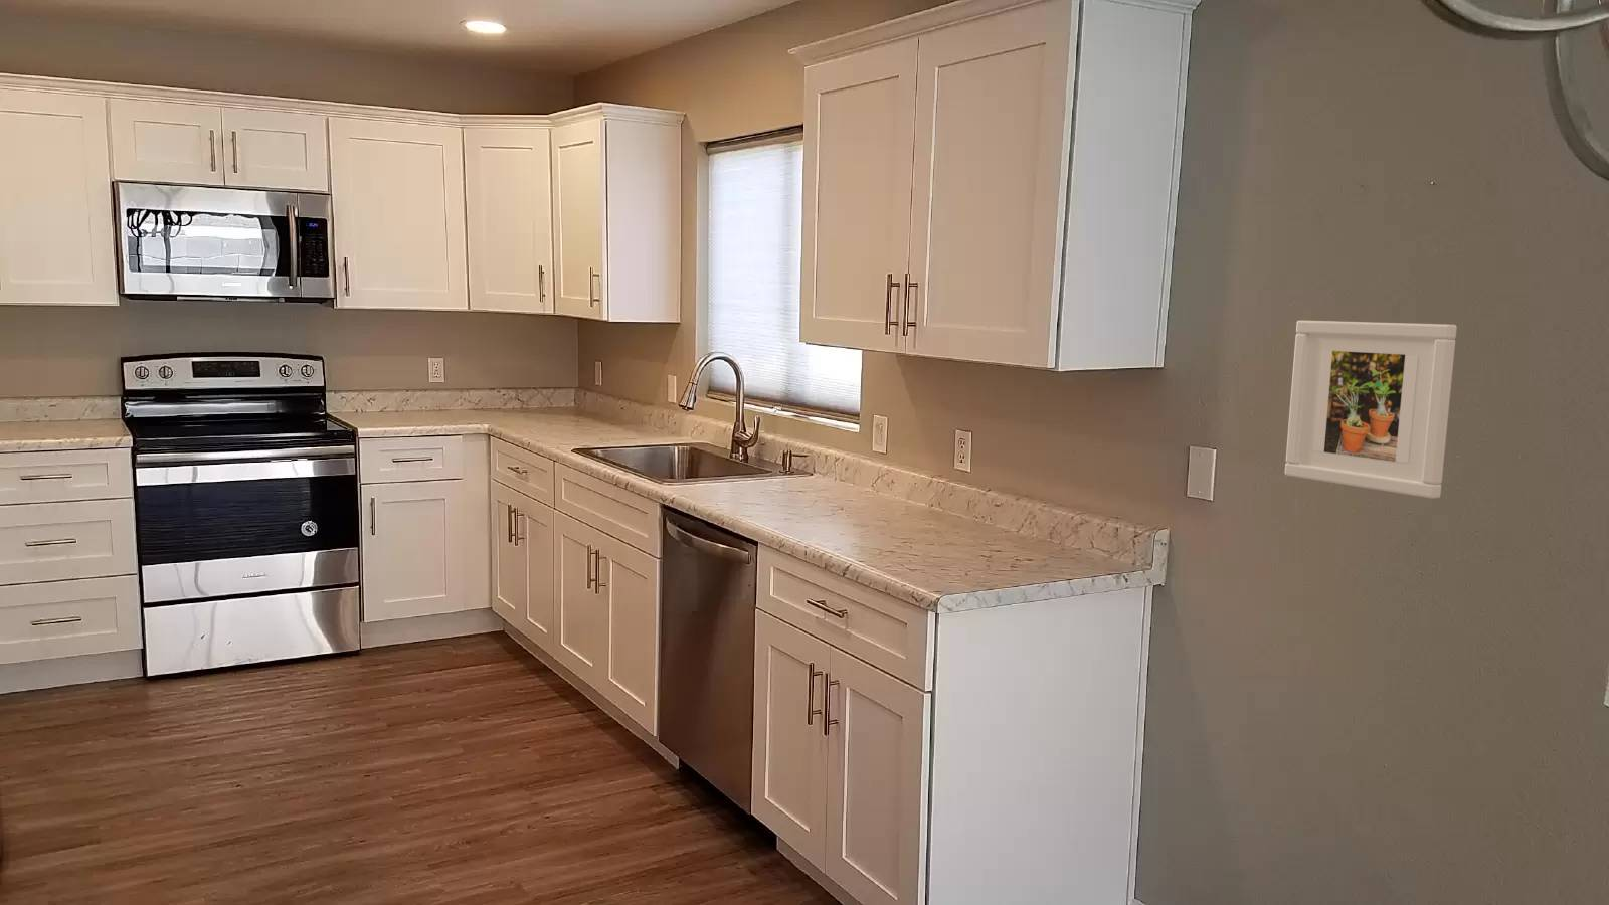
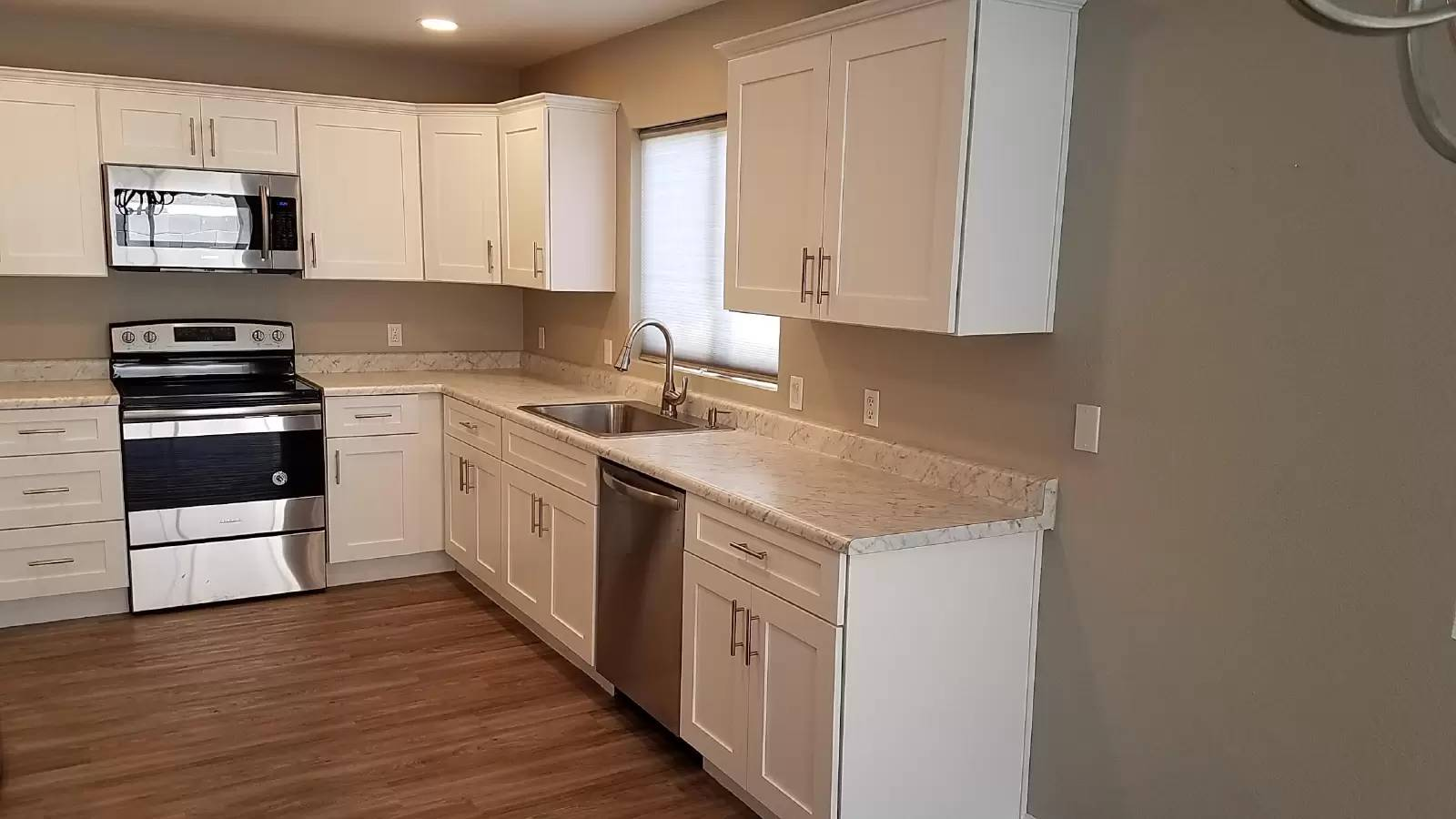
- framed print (1365, 404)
